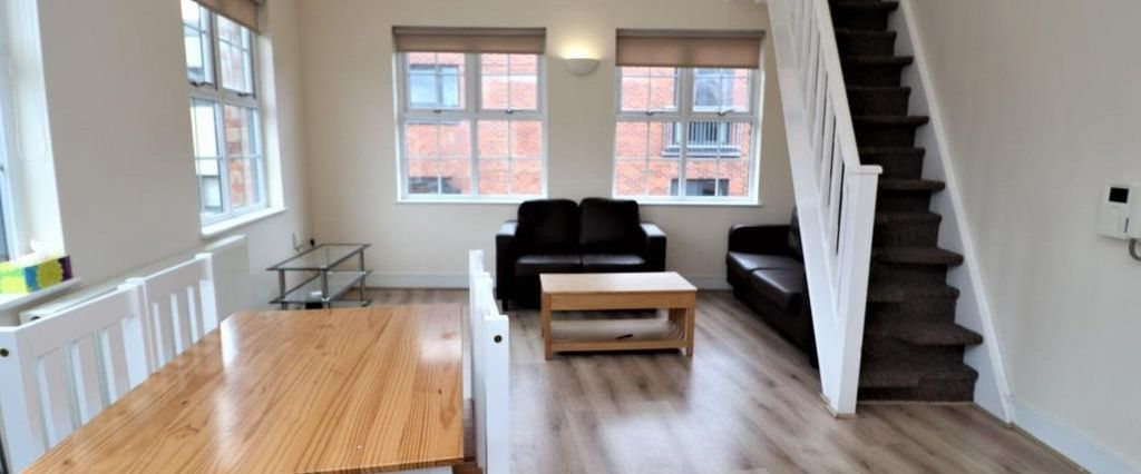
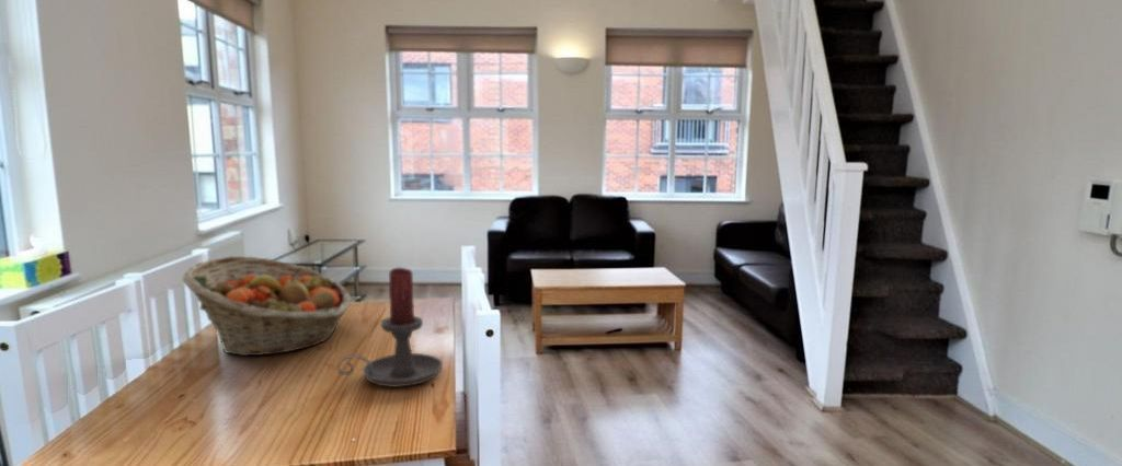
+ candle holder (389, 323)
+ fruit basket (273, 299)
